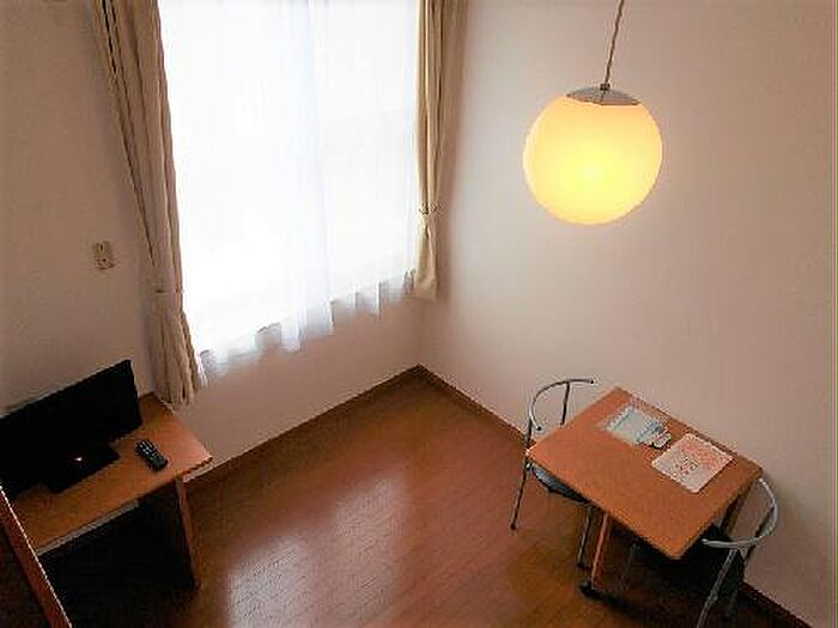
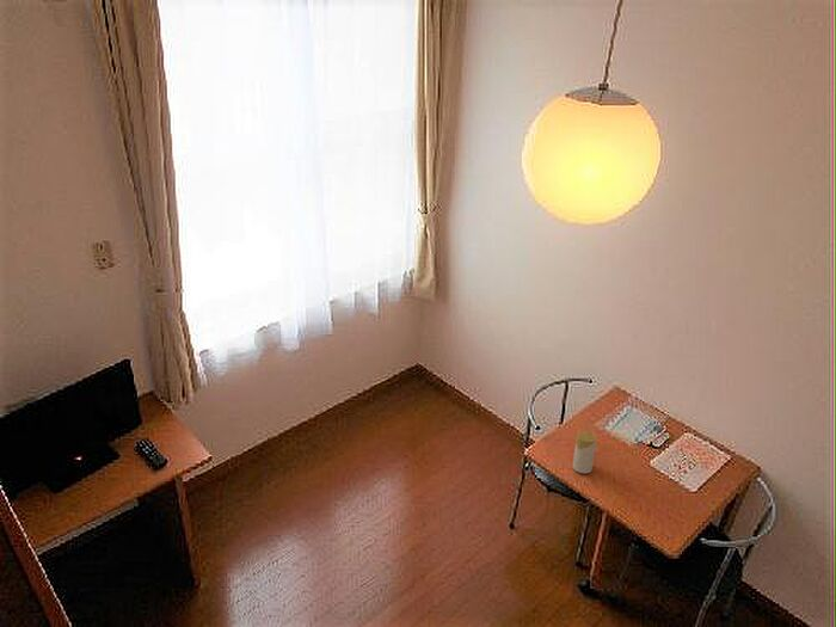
+ candle (584, 451)
